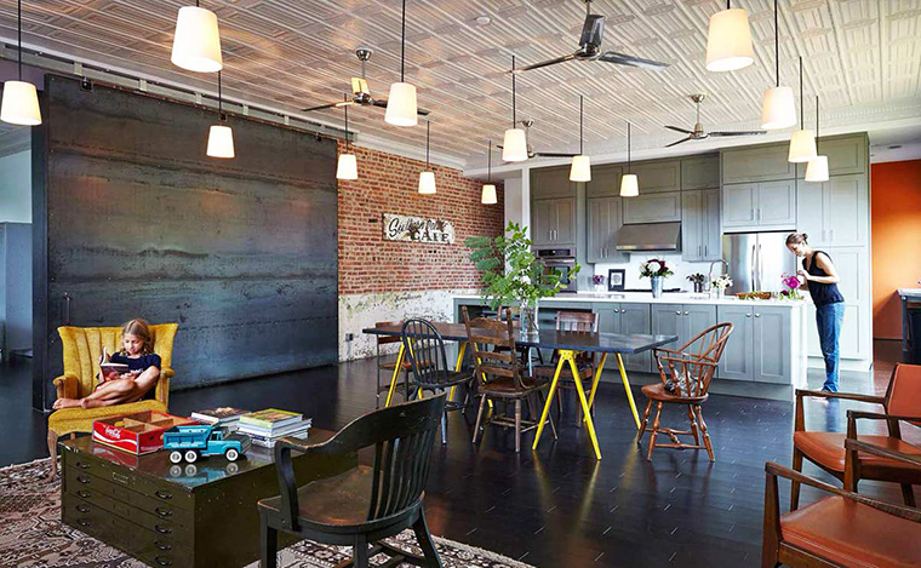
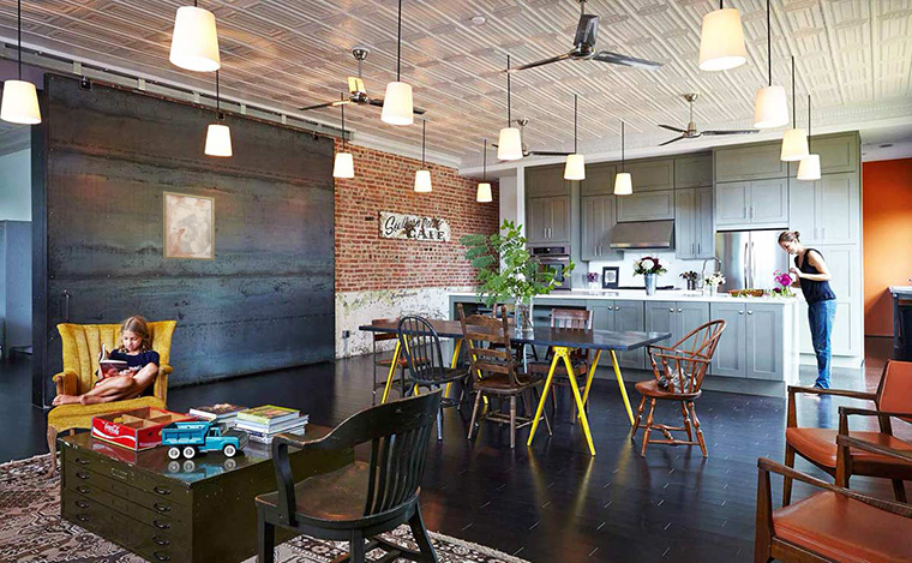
+ wall art (190, 227)
